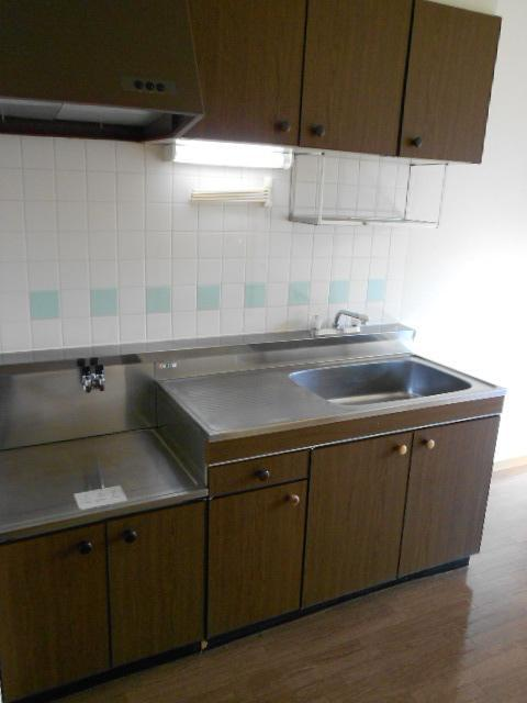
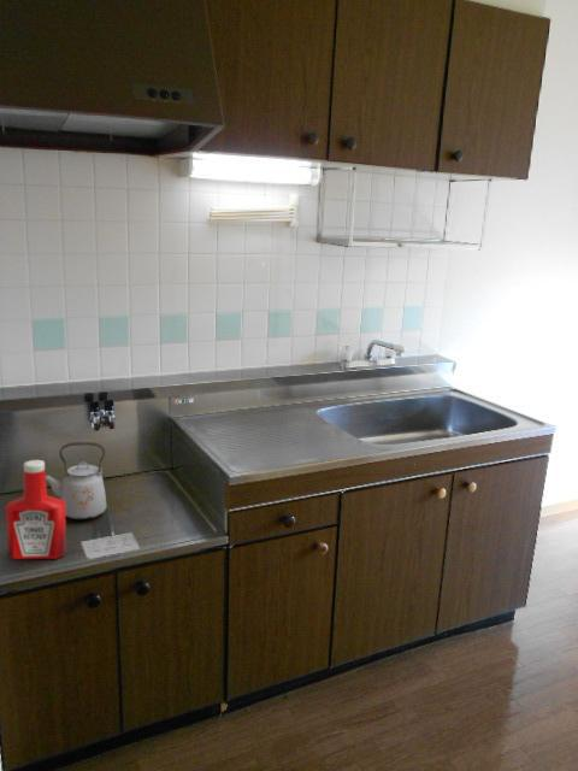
+ kettle (73, 478)
+ soap bottle (35, 508)
